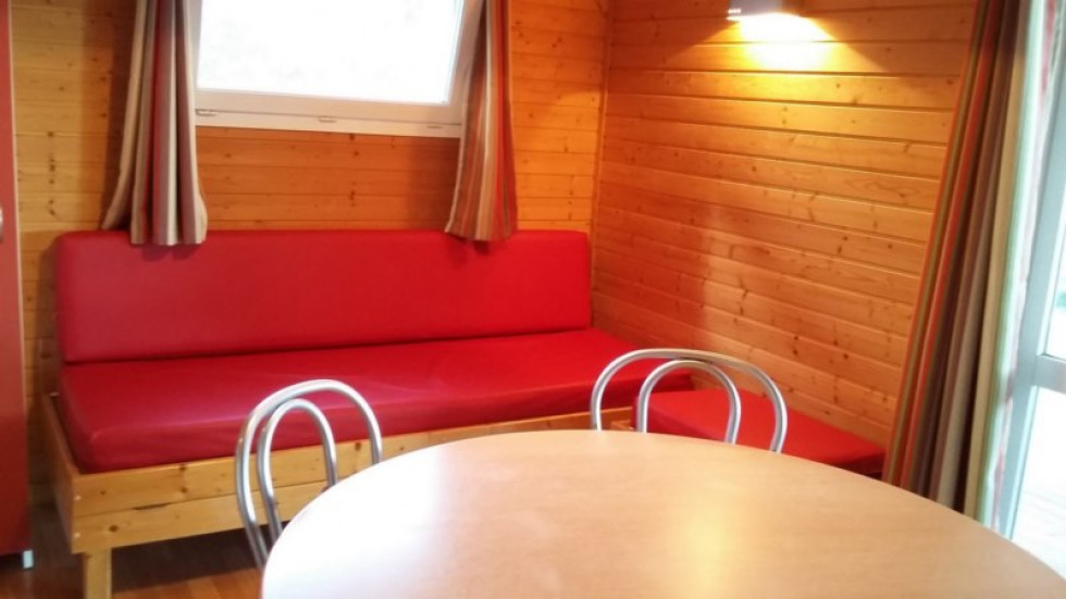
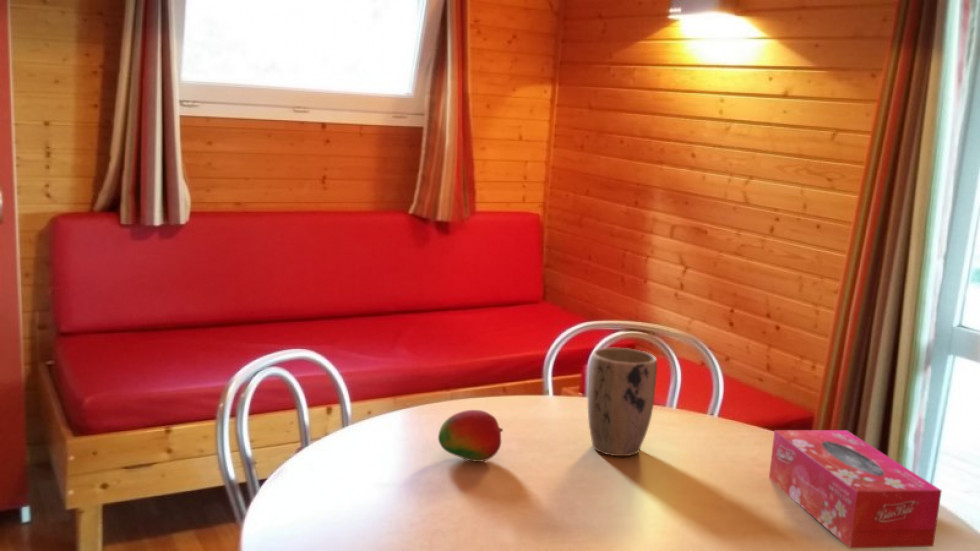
+ fruit (470, 435)
+ plant pot (620, 402)
+ tissue box (847, 484)
